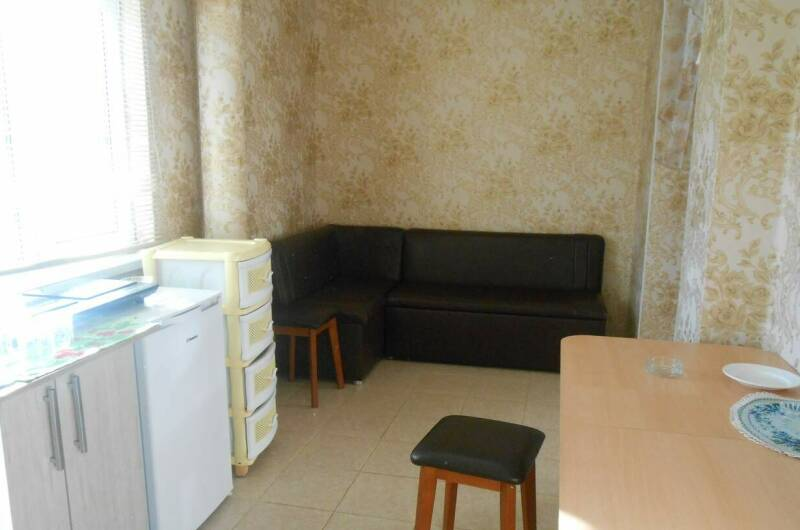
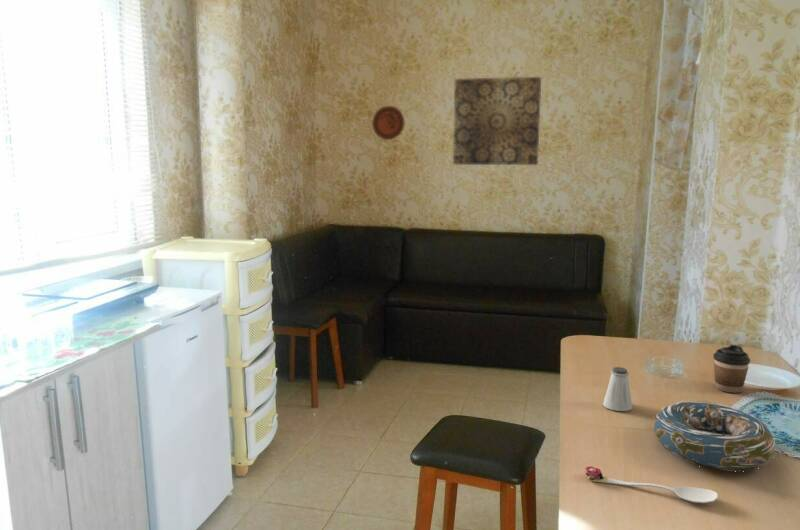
+ spoon (648, 484)
+ coffee cup (730, 367)
+ saltshaker (618, 387)
+ decorative plate (388, 122)
+ wall art (496, 121)
+ decorative bowl (712, 433)
